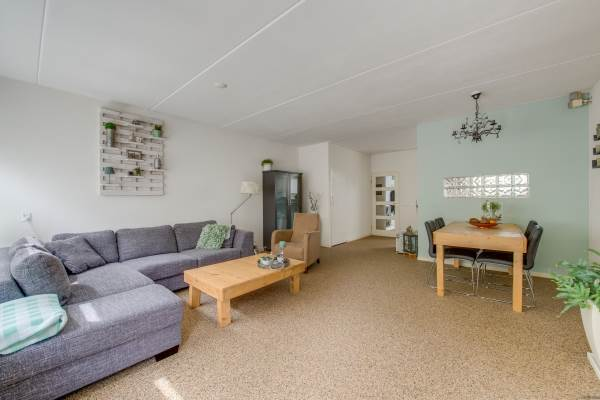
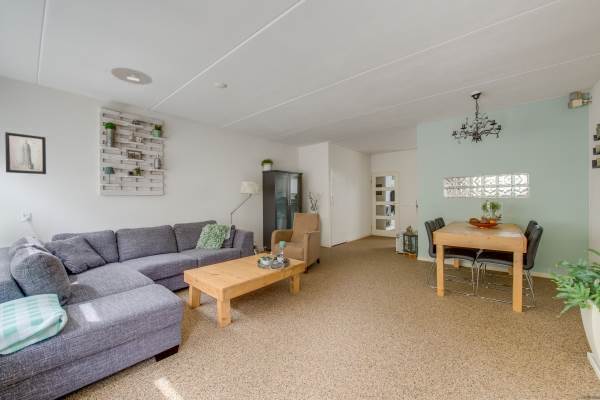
+ architectural model (132, 75)
+ wall art (26, 154)
